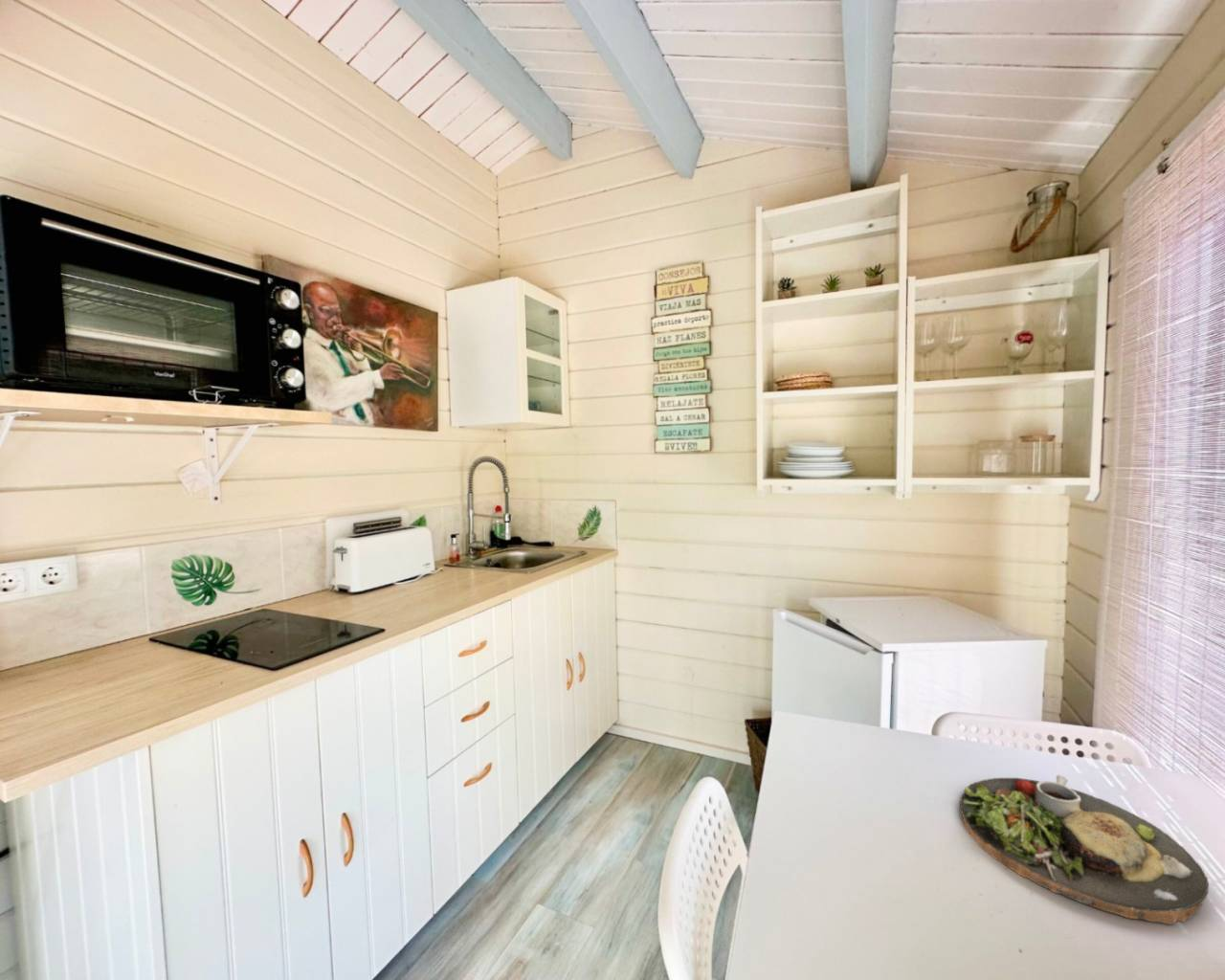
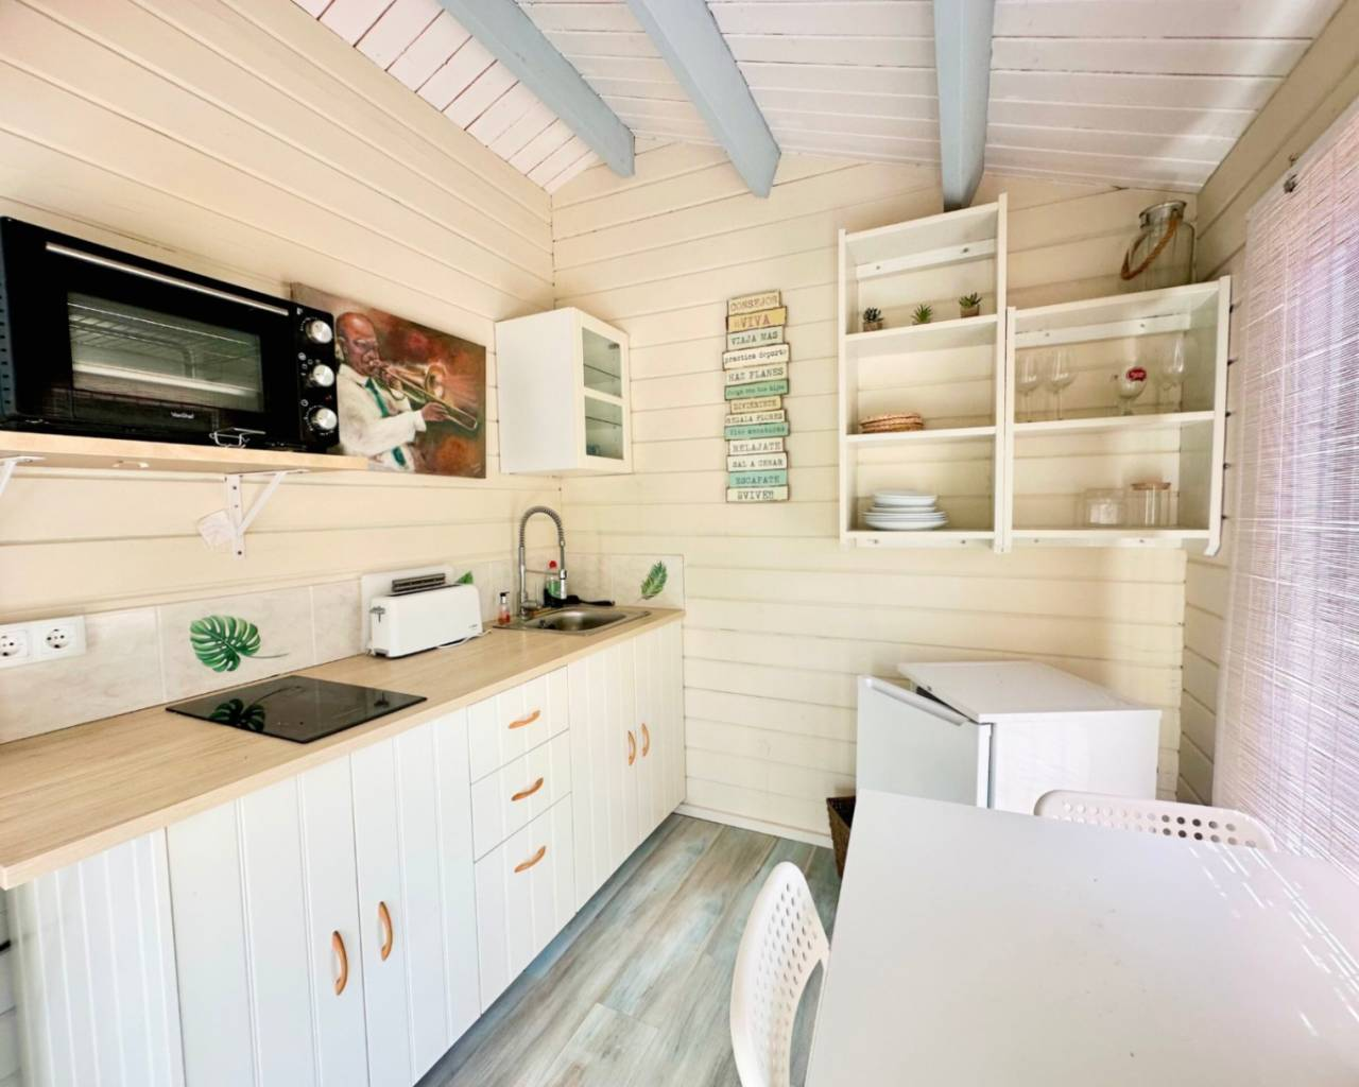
- dinner plate (1069, 822)
